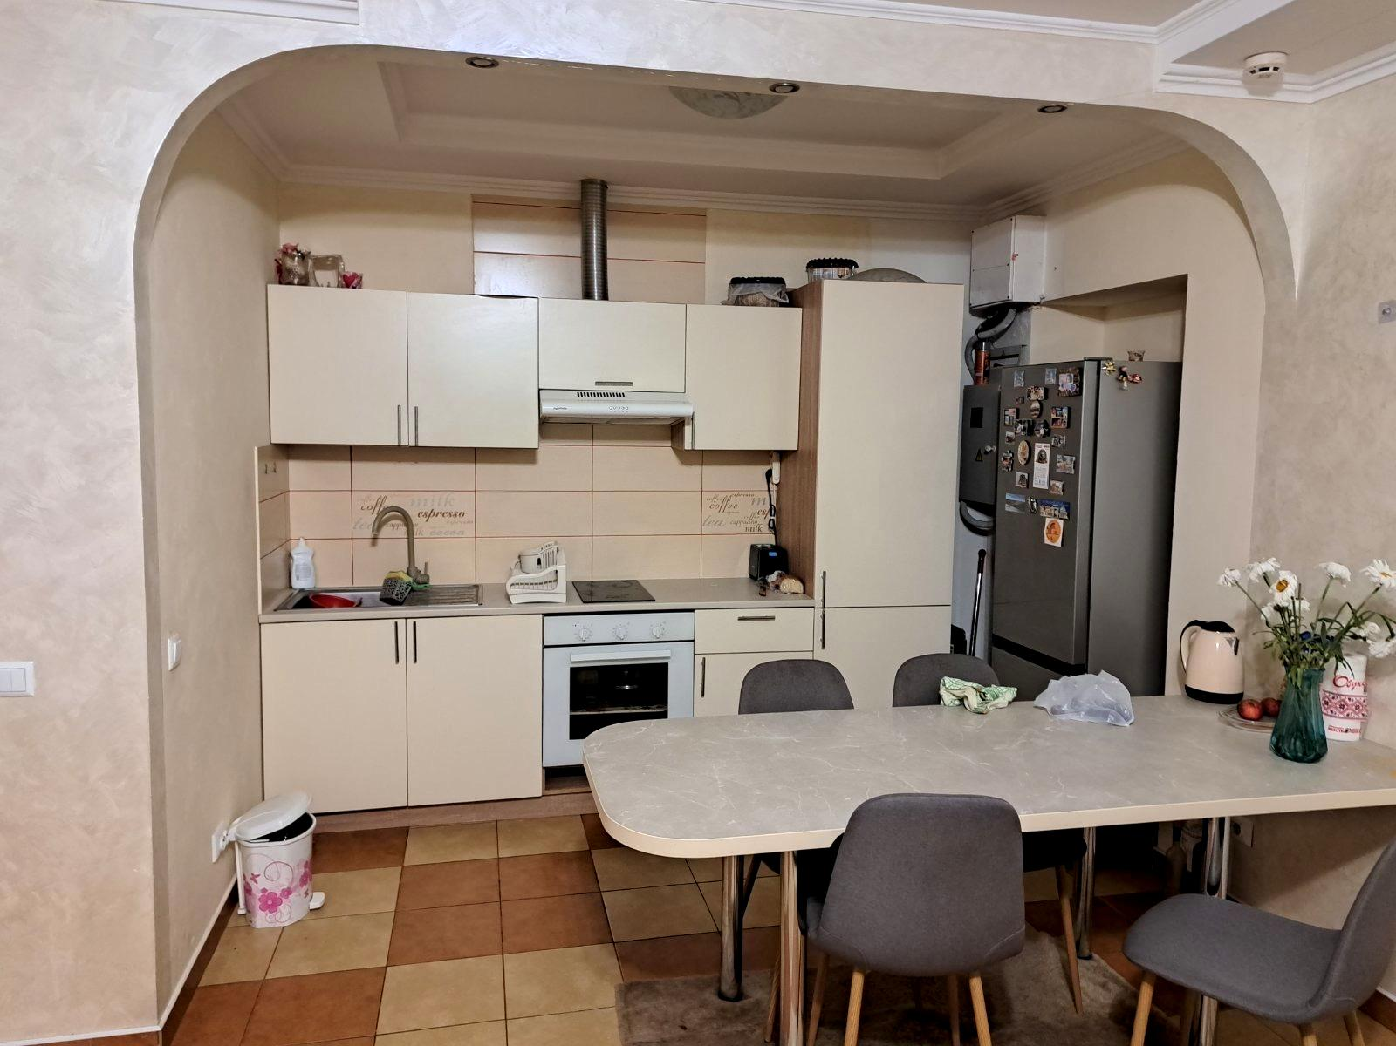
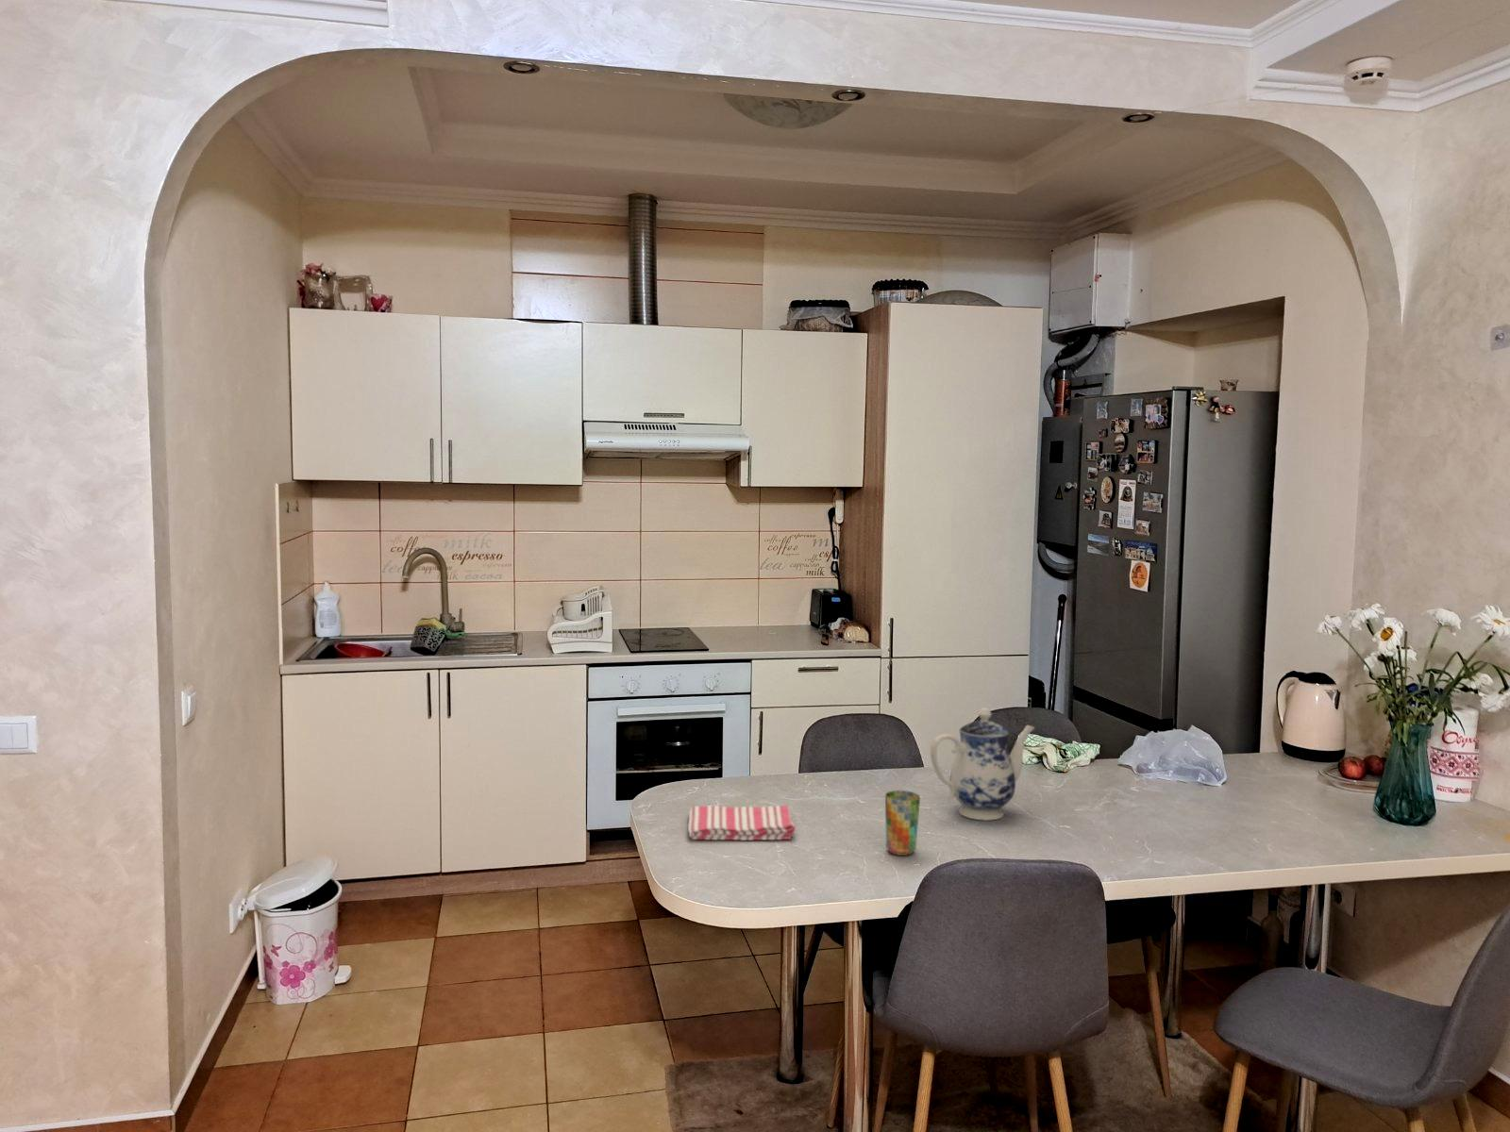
+ dish towel (740, 819)
+ cup (901, 823)
+ teapot (982, 760)
